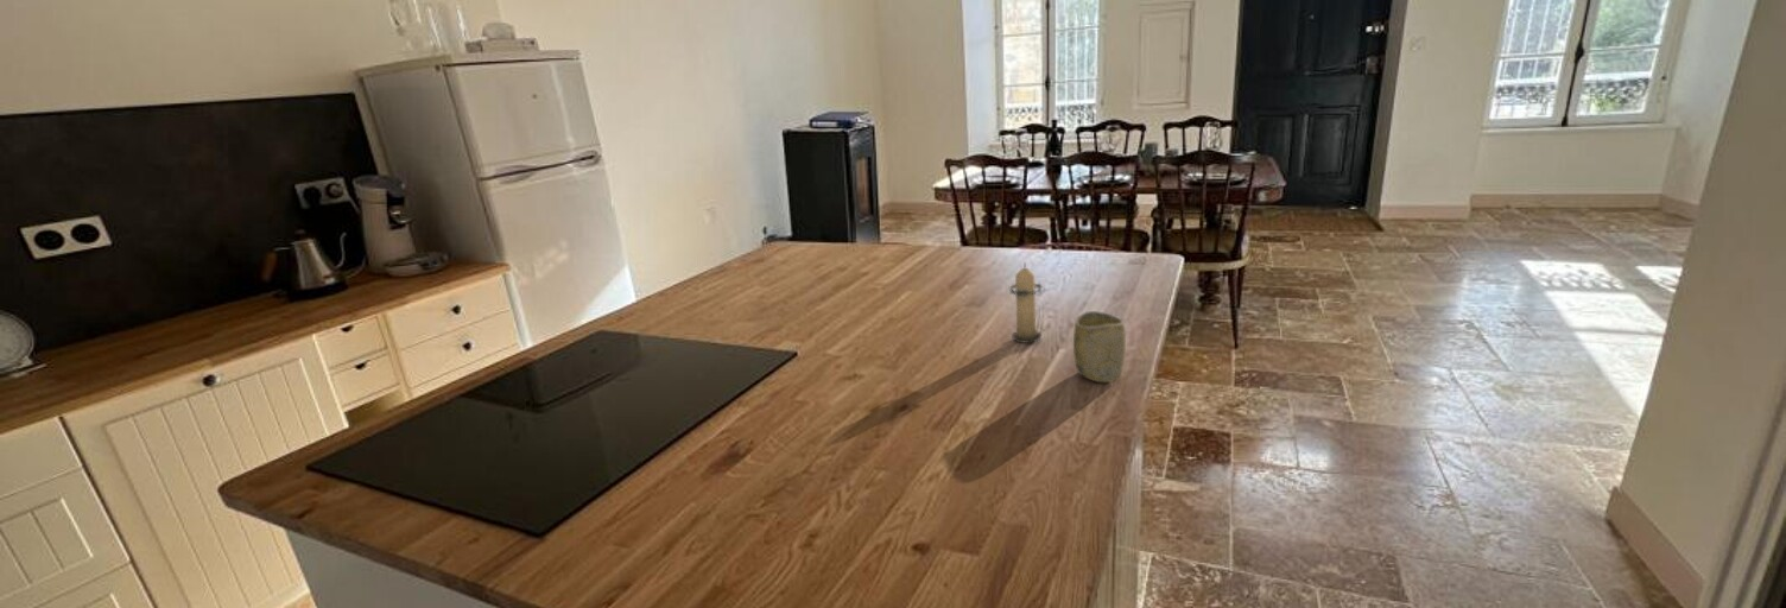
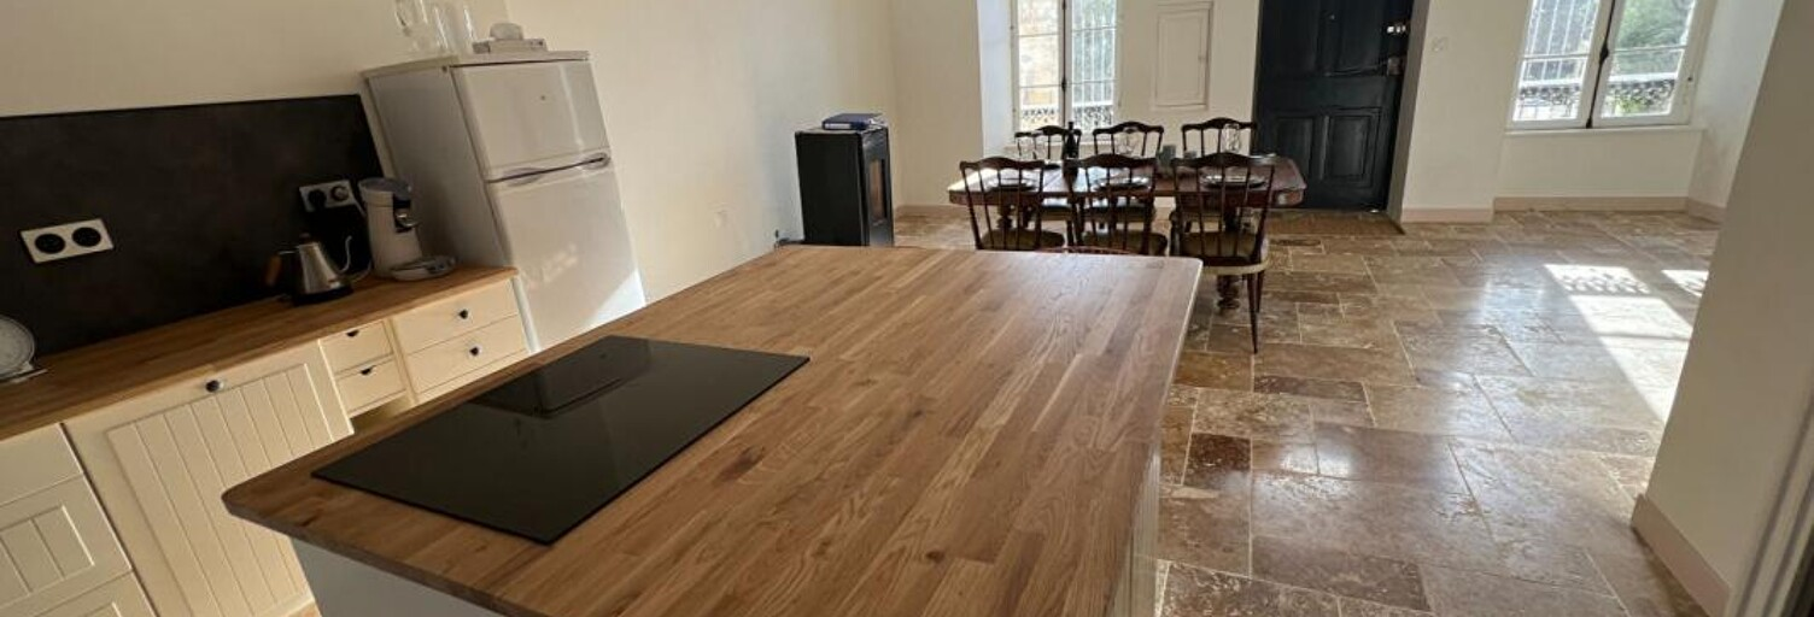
- cup (1098, 347)
- candle (1025, 302)
